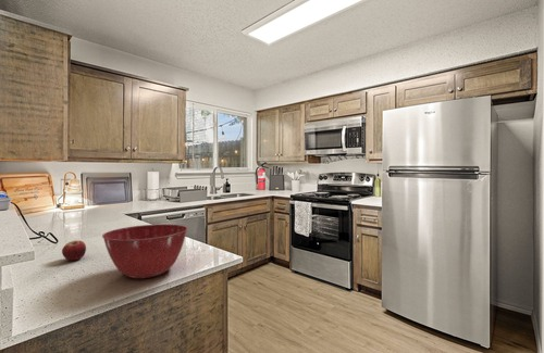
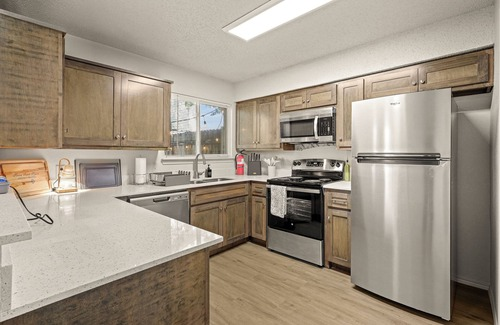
- fruit (74, 250)
- mixing bowl (147, 251)
